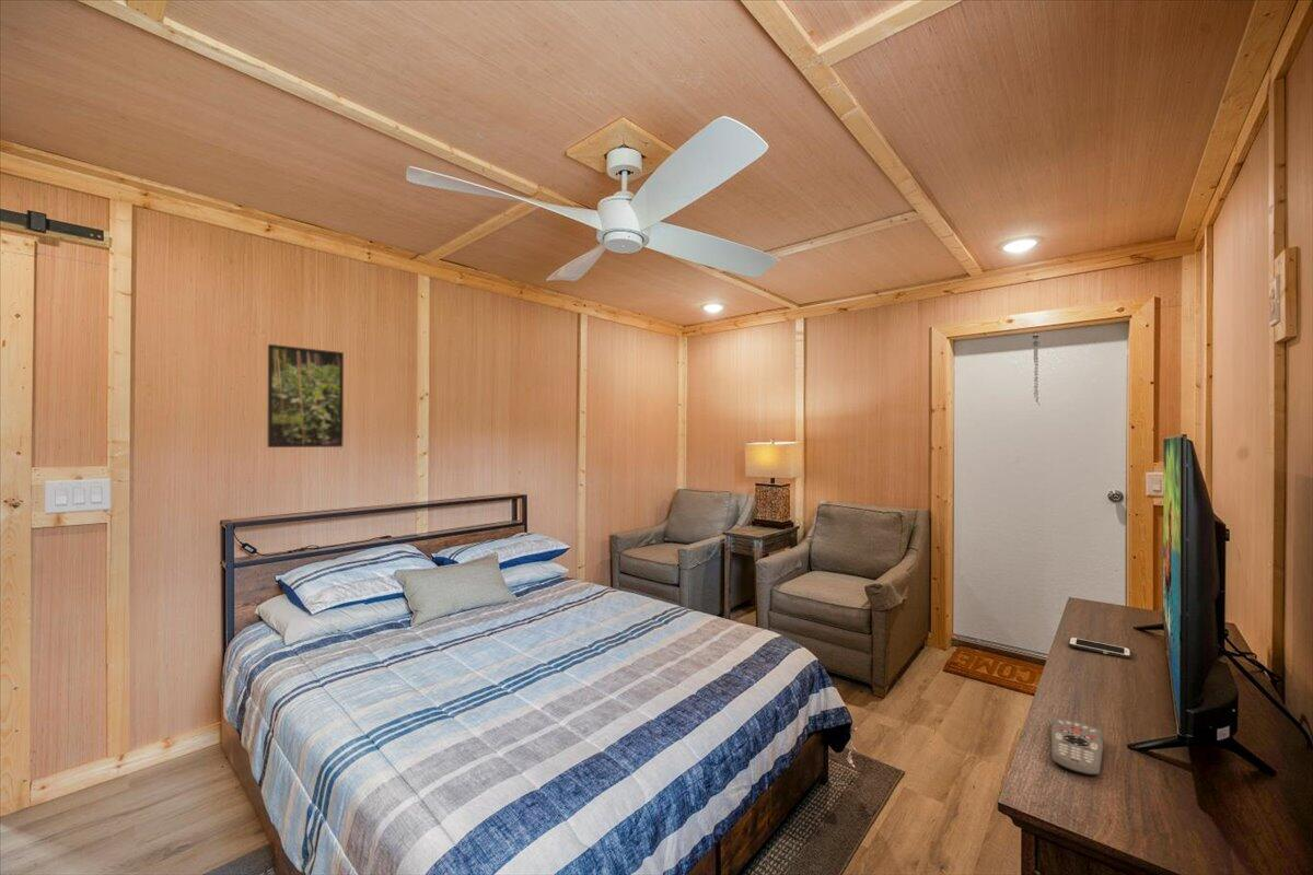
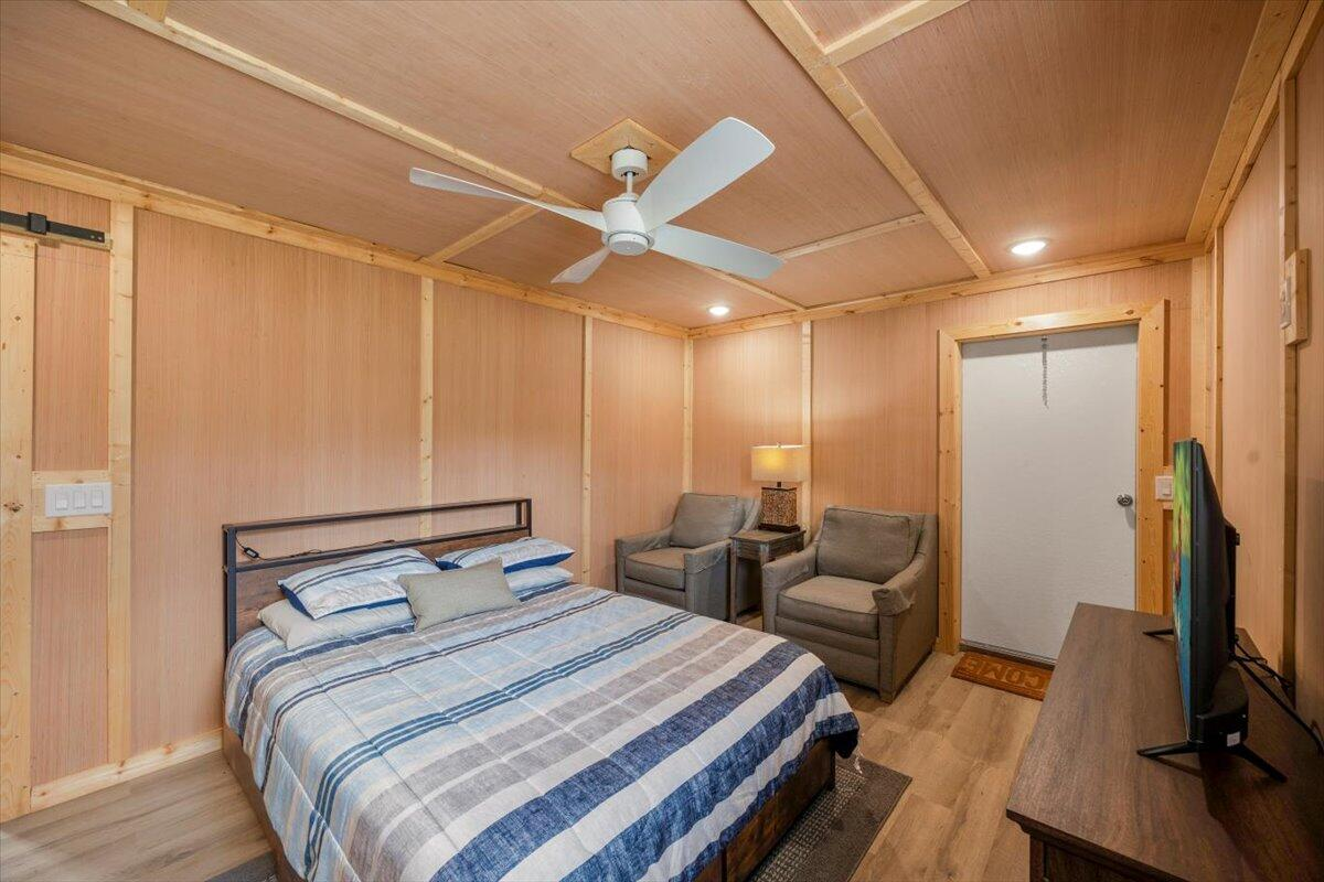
- remote control (1076, 746)
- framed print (306, 397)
- cell phone (1099, 646)
